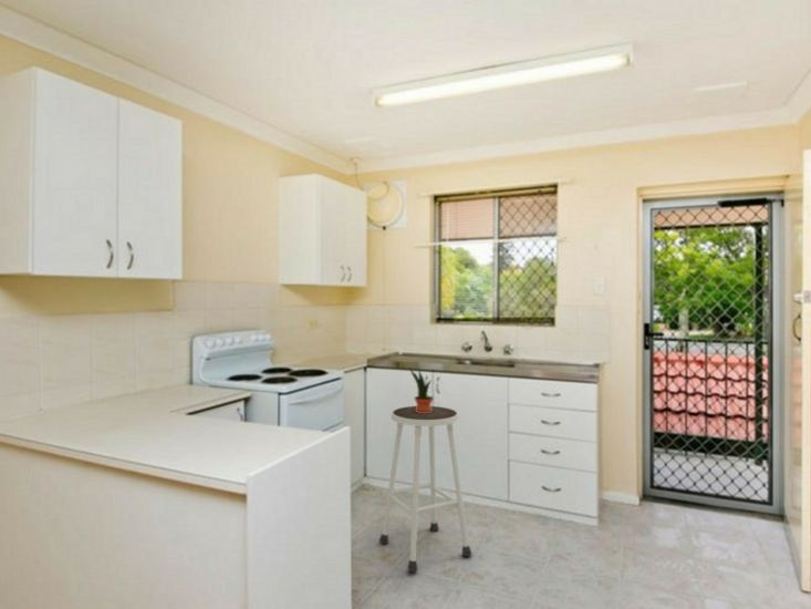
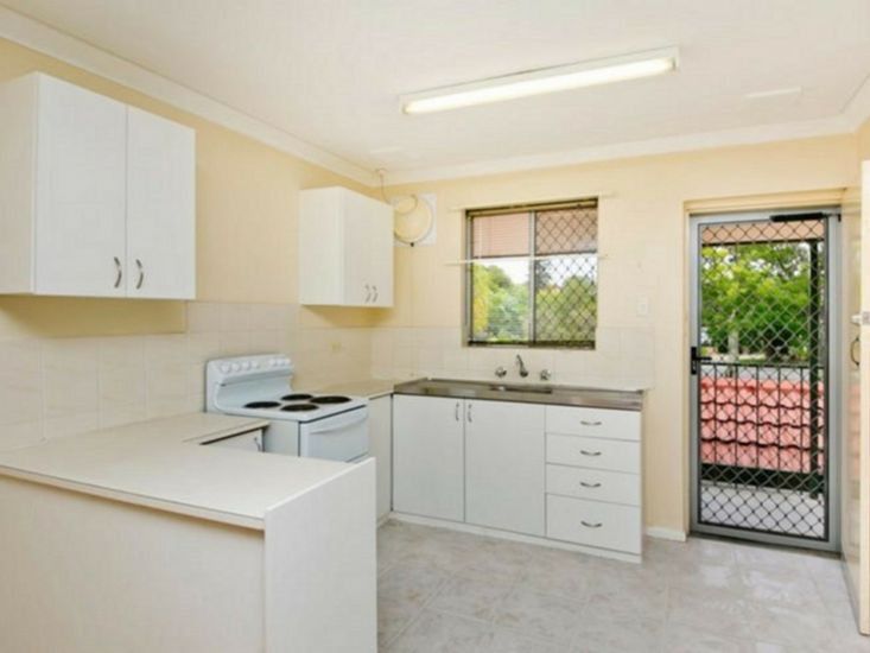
- stool (424, 484)
- potted plant (420, 389)
